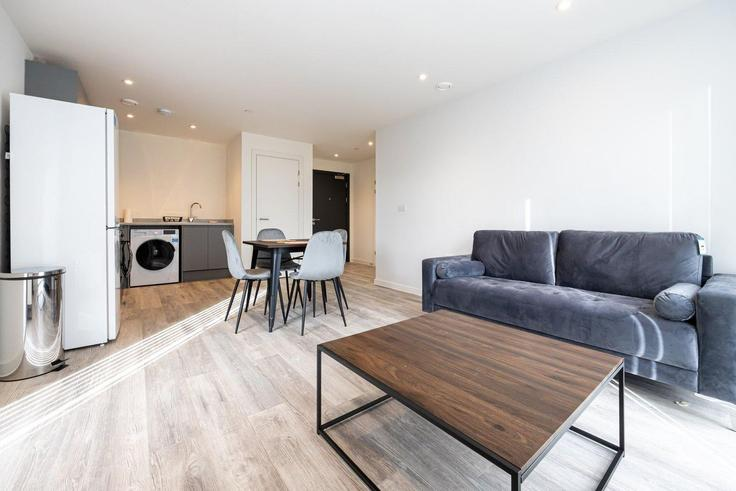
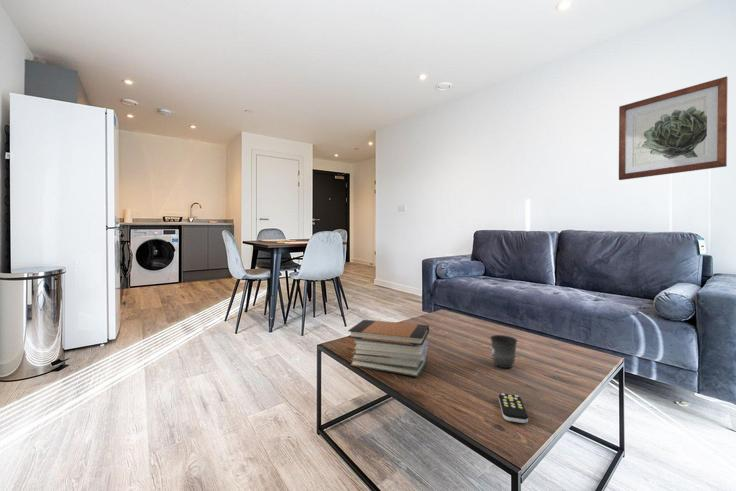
+ wall art (667, 133)
+ mug (502, 350)
+ book stack (390, 345)
+ remote control (512, 407)
